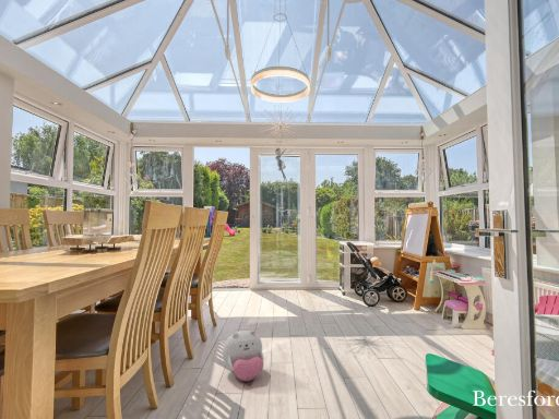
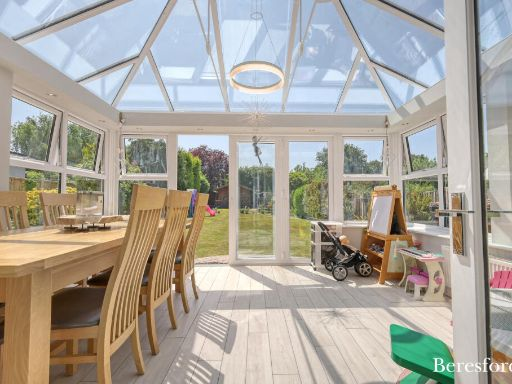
- plush toy (243, 352)
